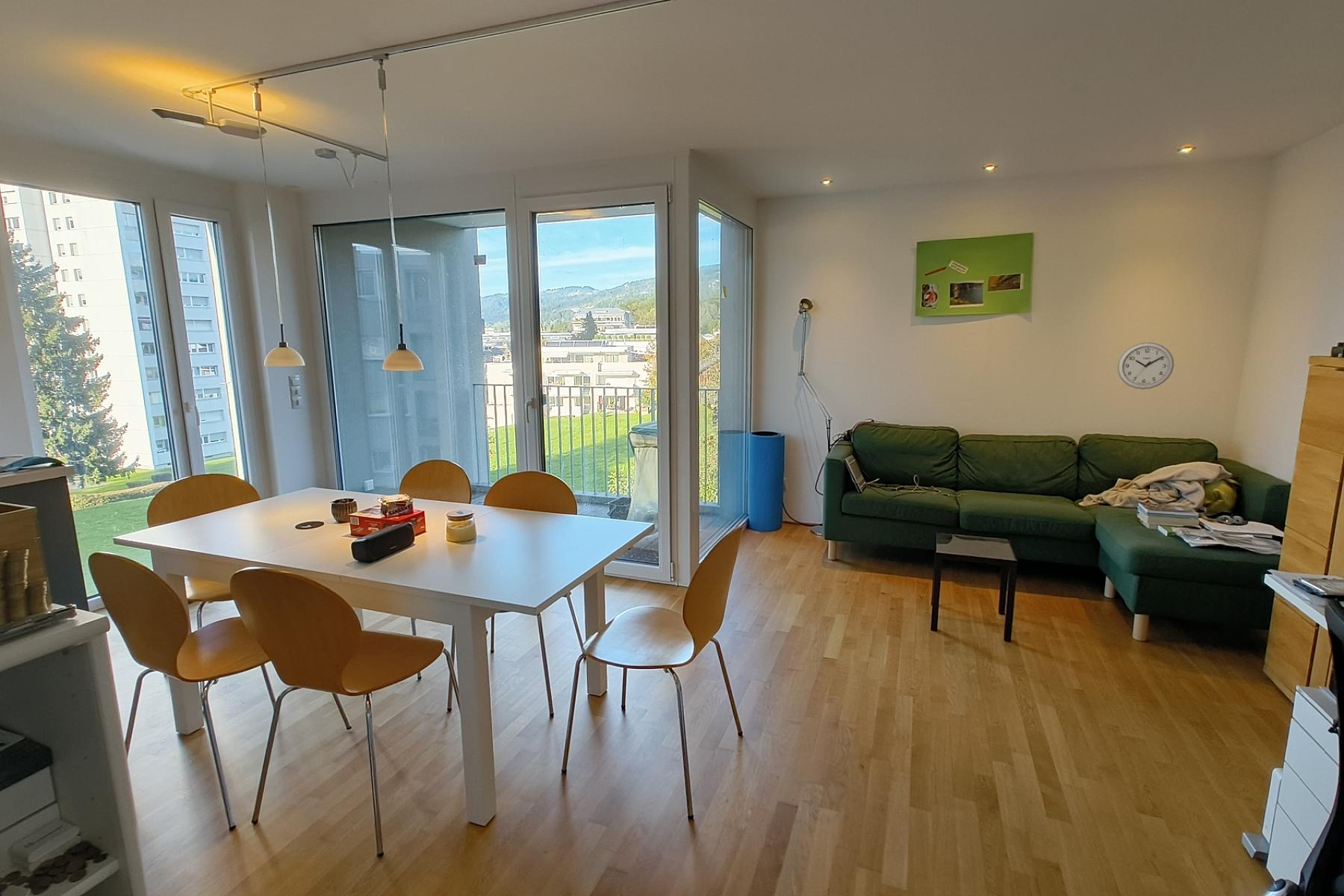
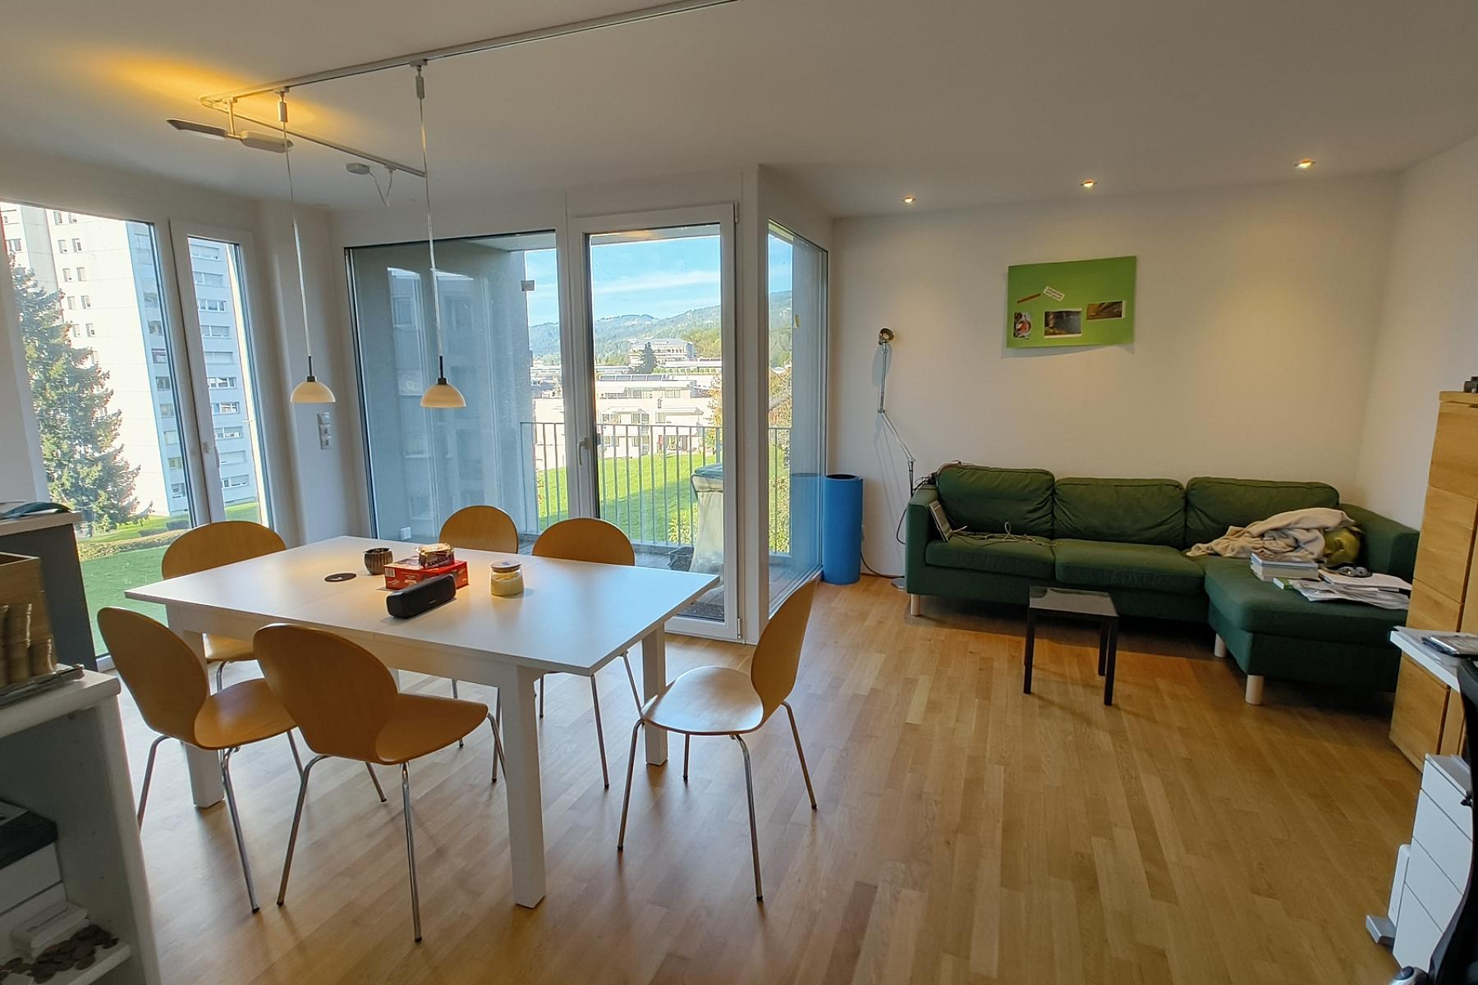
- wall clock (1145, 366)
